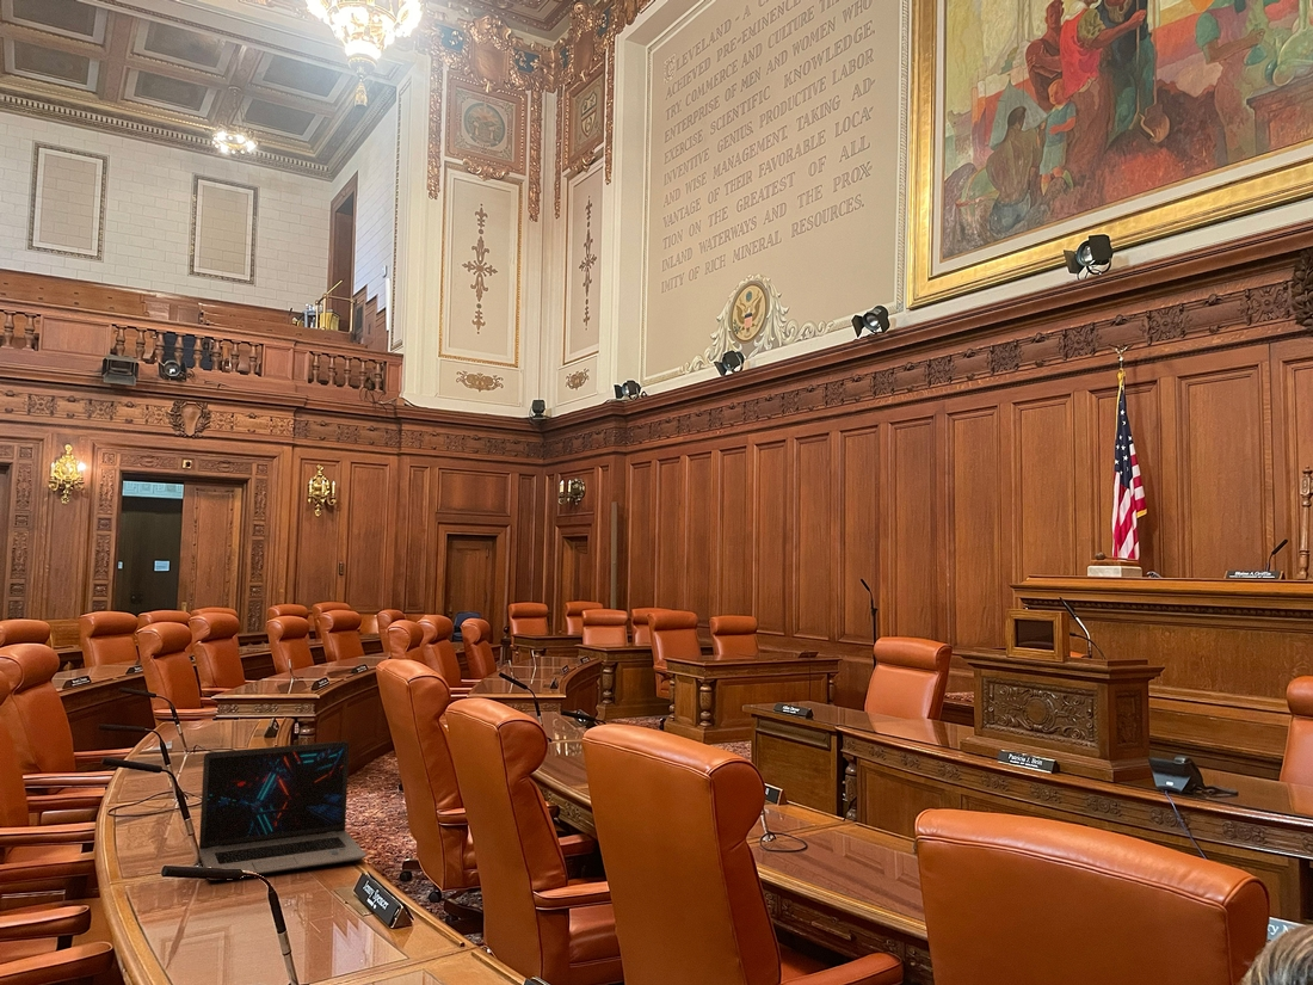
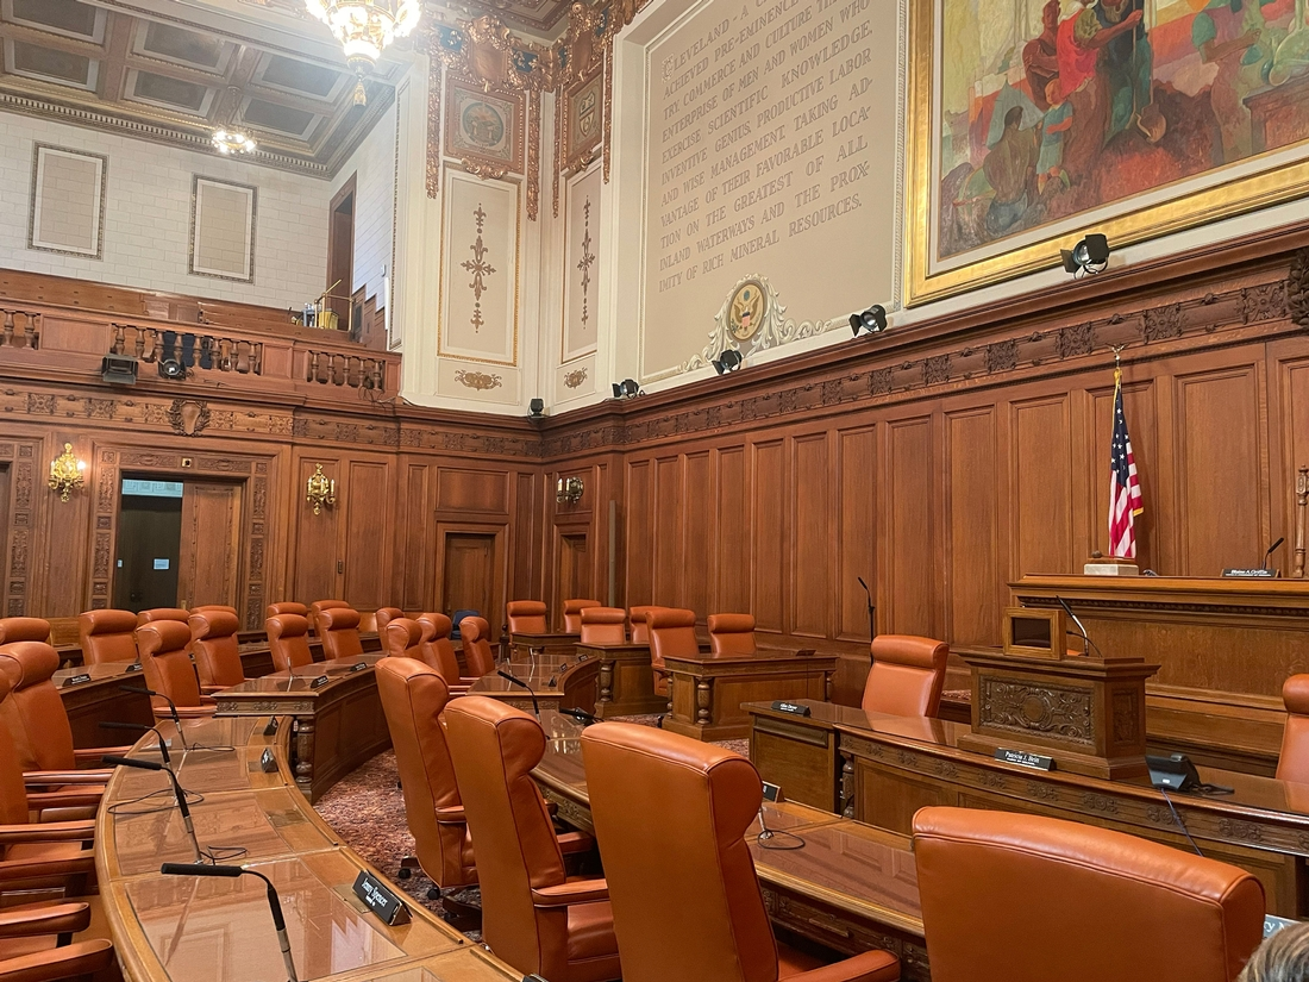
- laptop (284, 806)
